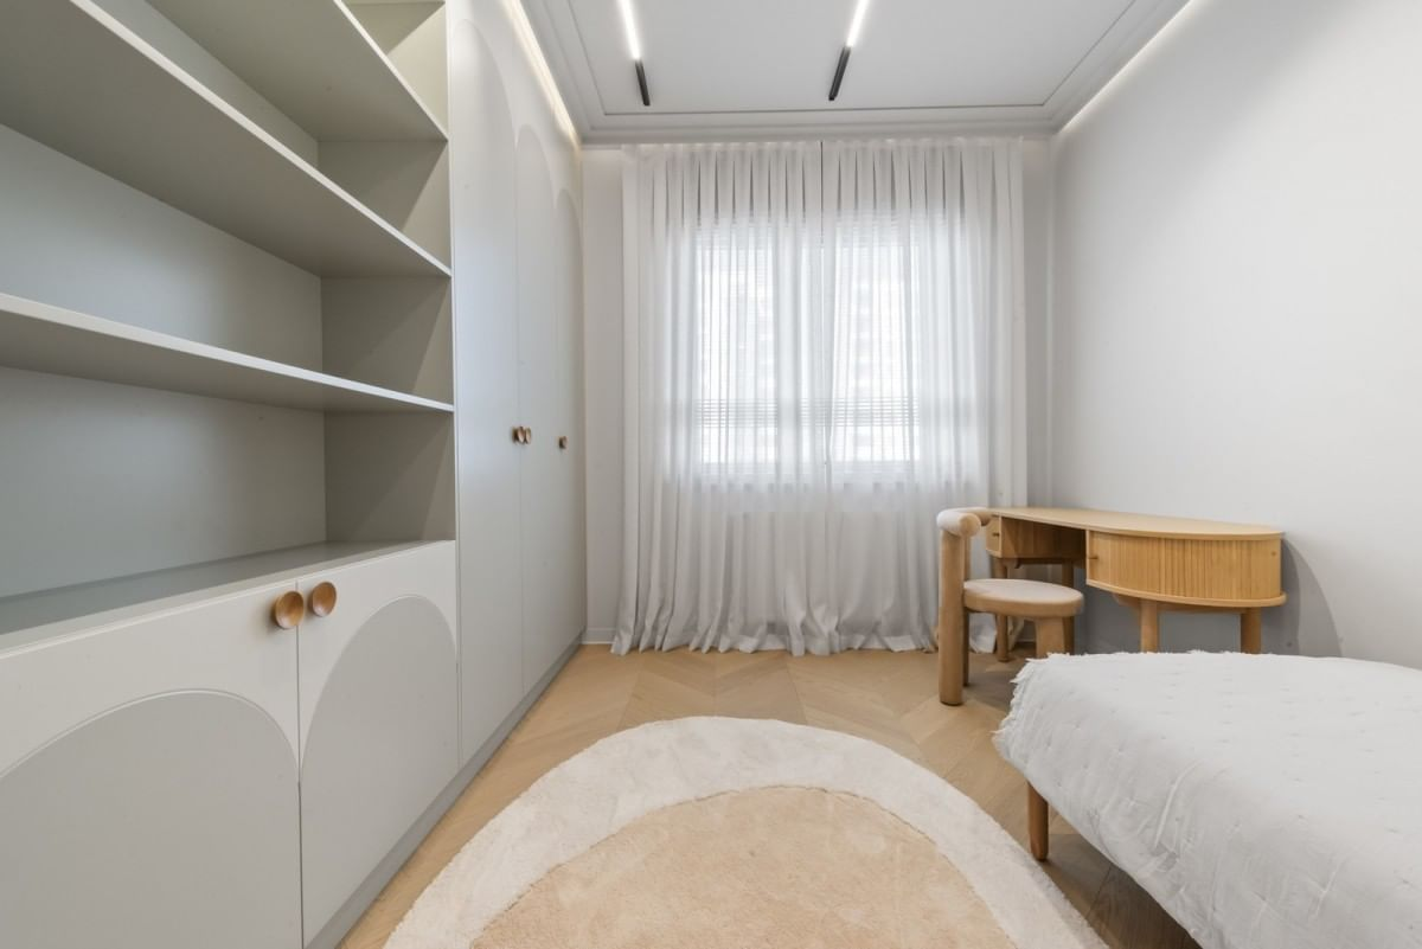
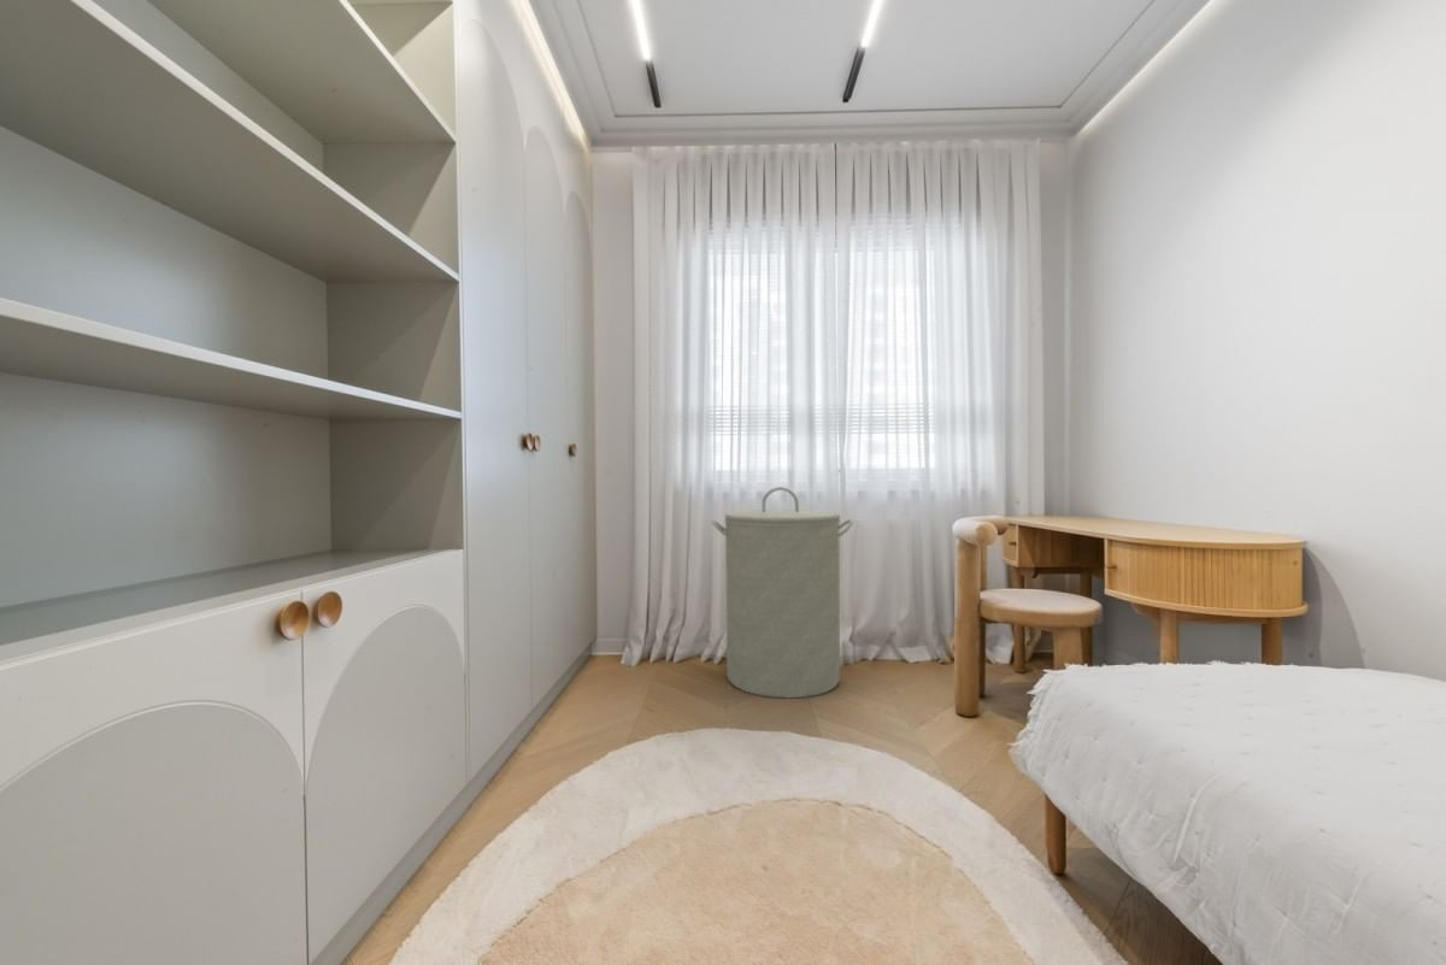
+ laundry hamper (782, 582)
